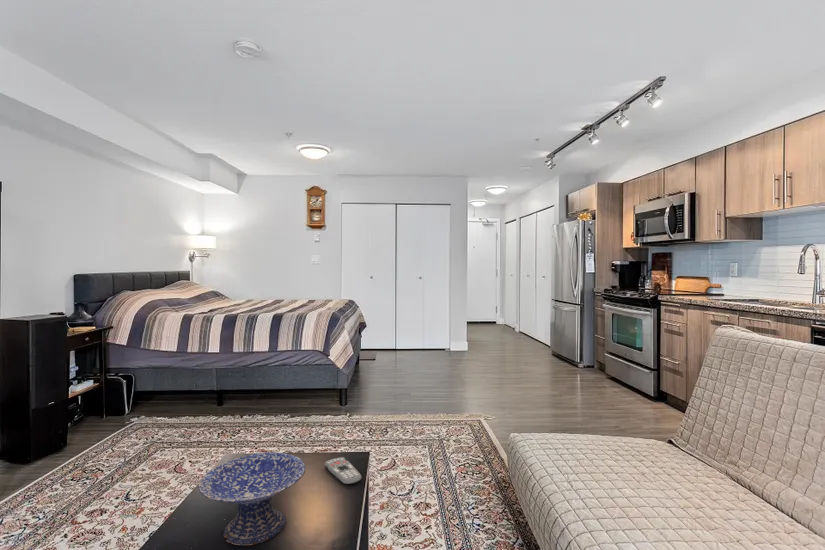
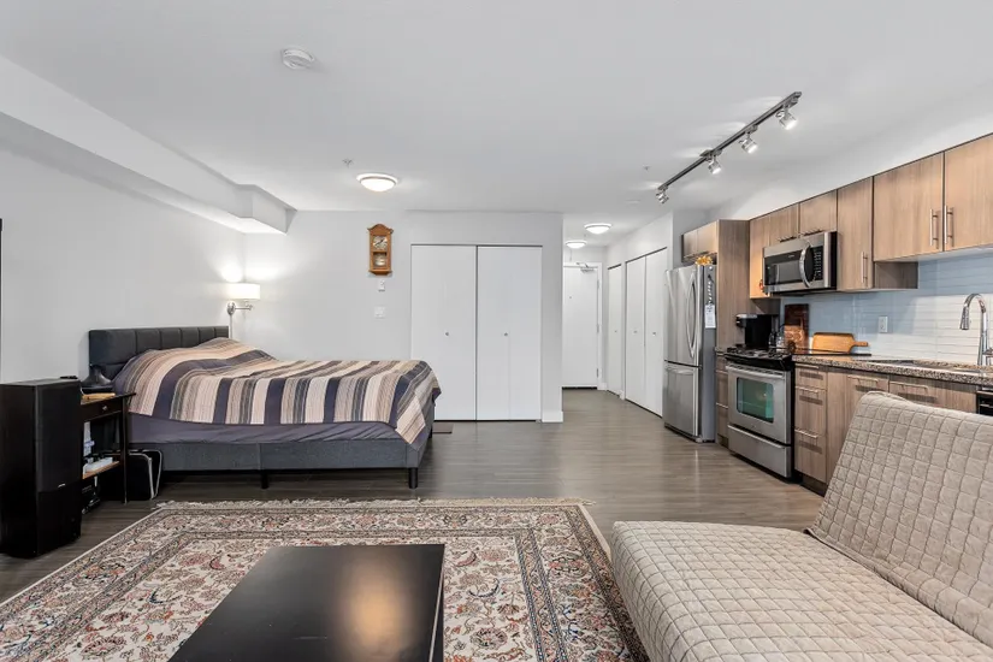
- remote control (343, 470)
- decorative bowl (254, 499)
